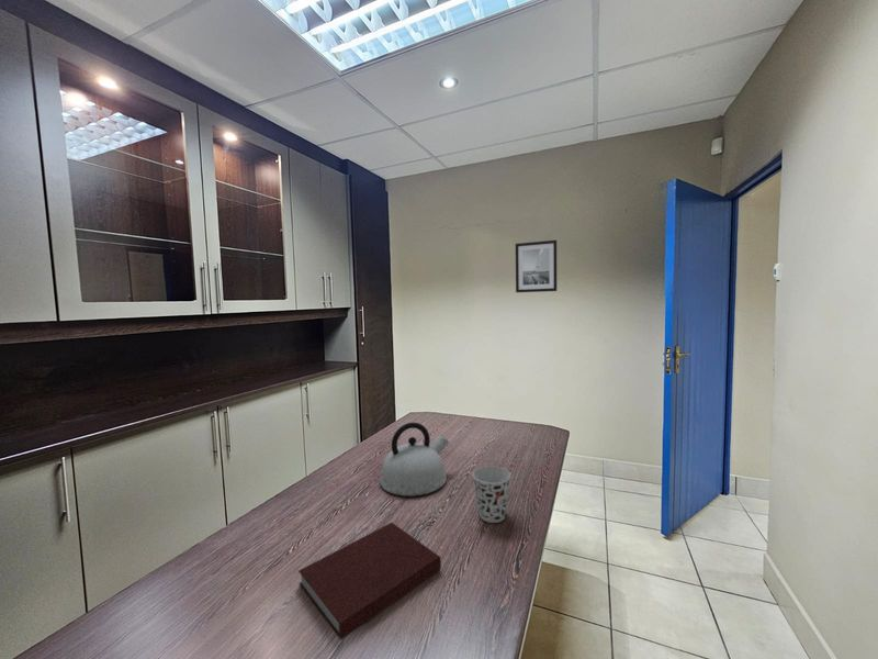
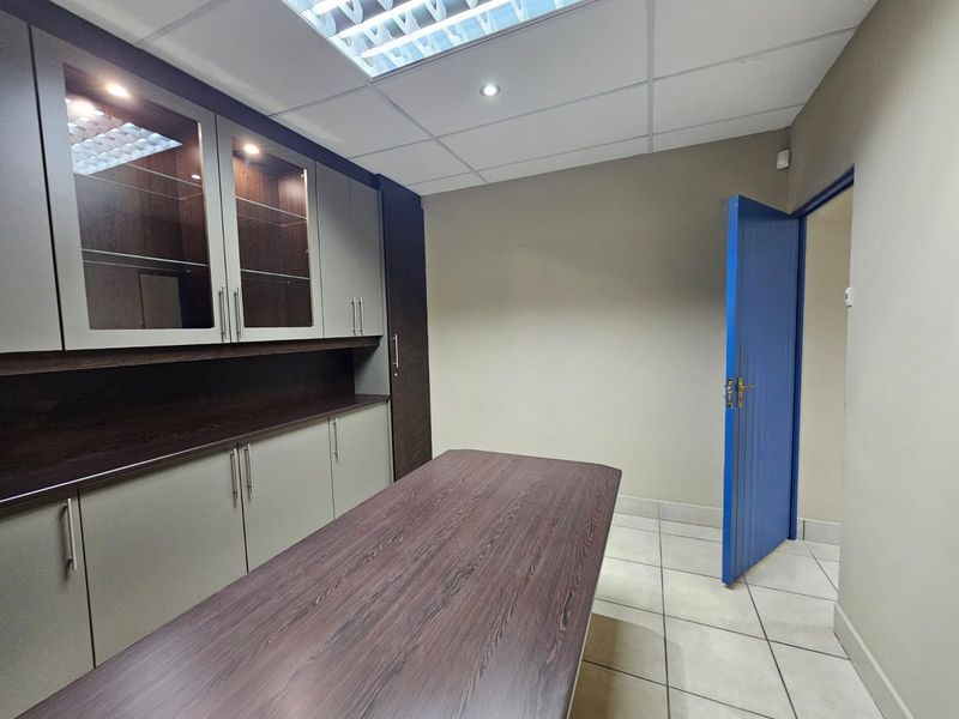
- cup (492, 494)
- wall art (536, 267)
- notebook (371, 570)
- kettle (415, 450)
